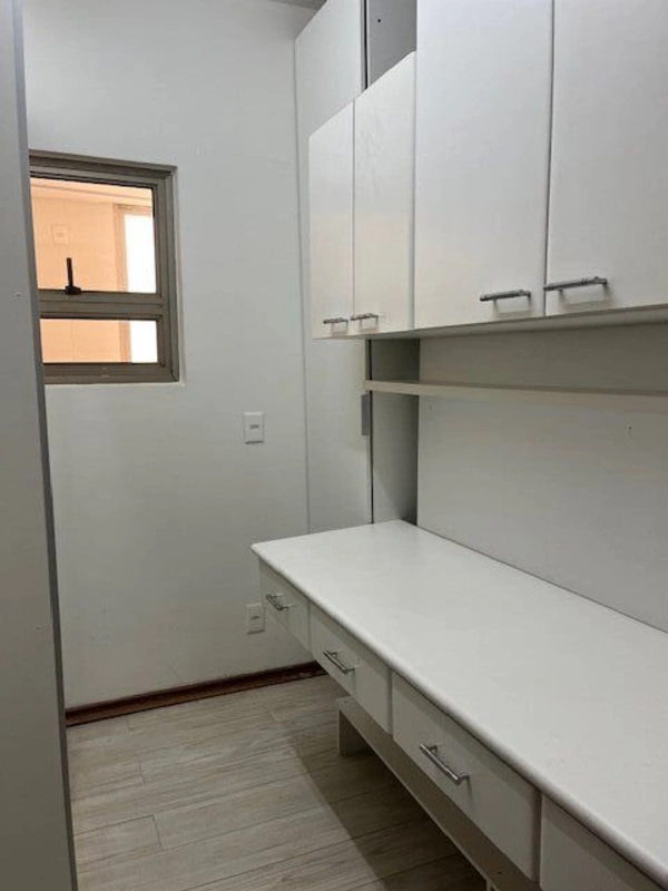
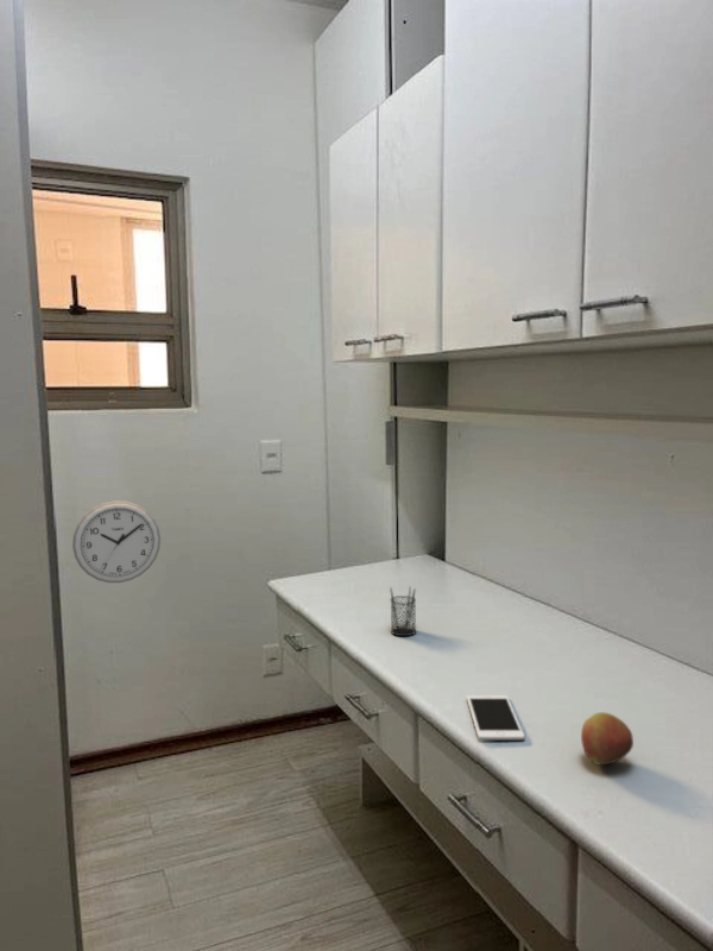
+ wall clock (118, 542)
+ apple (606, 738)
+ pencil holder (403, 607)
+ cell phone (493, 716)
